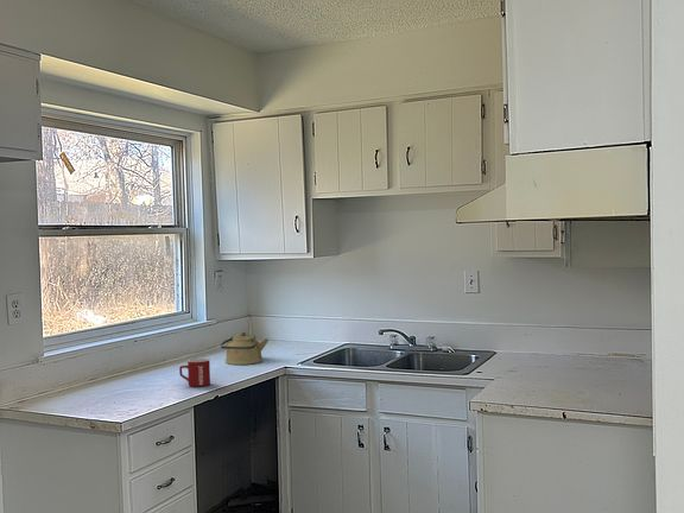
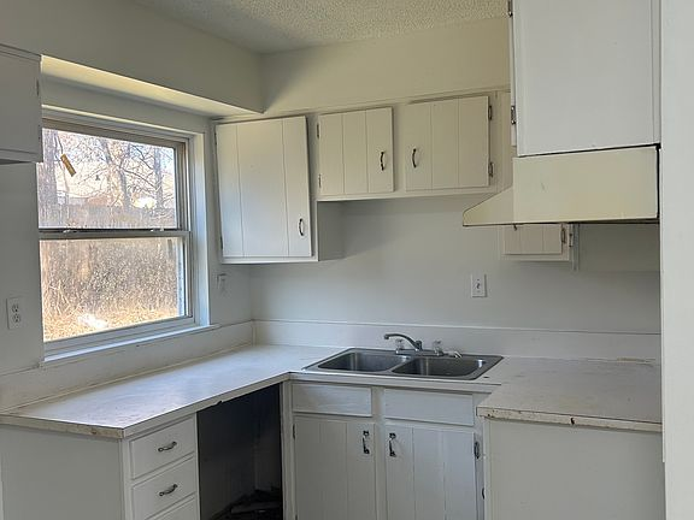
- kettle (247, 346)
- mug (195, 372)
